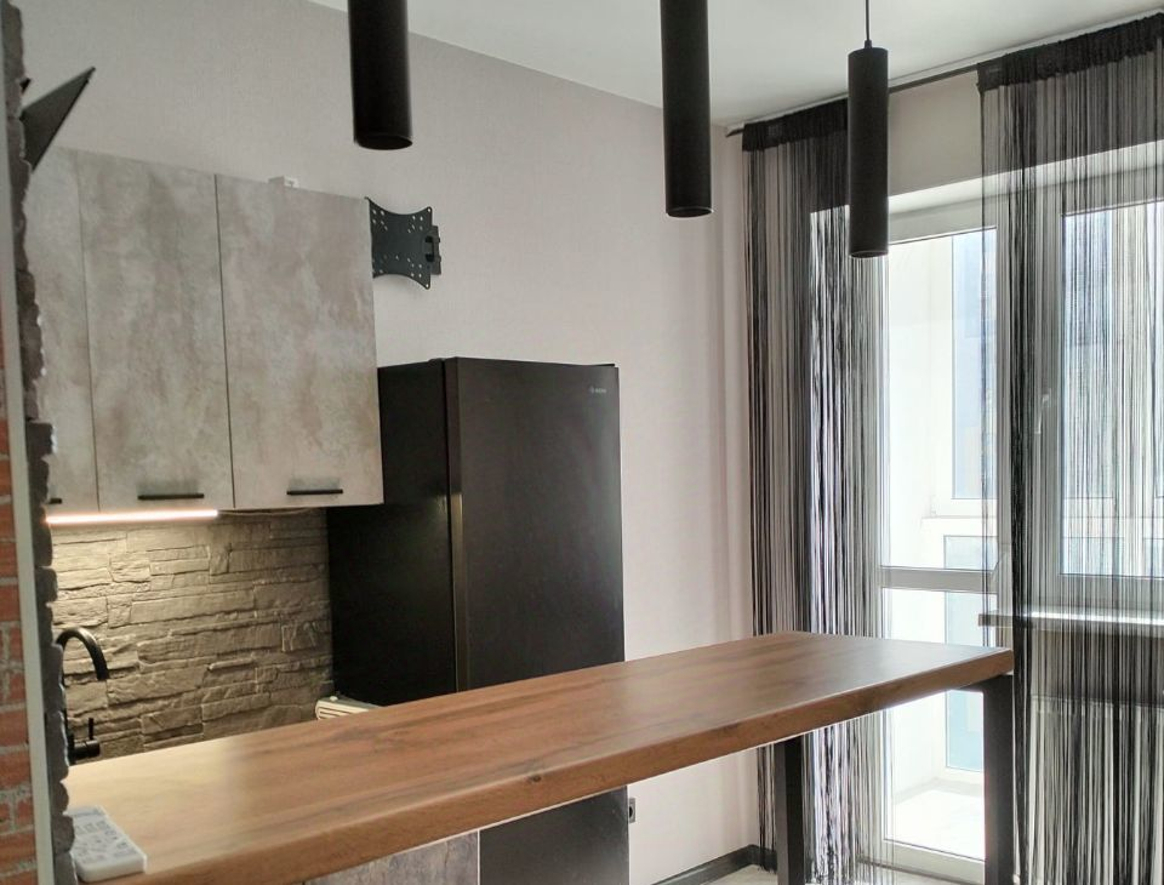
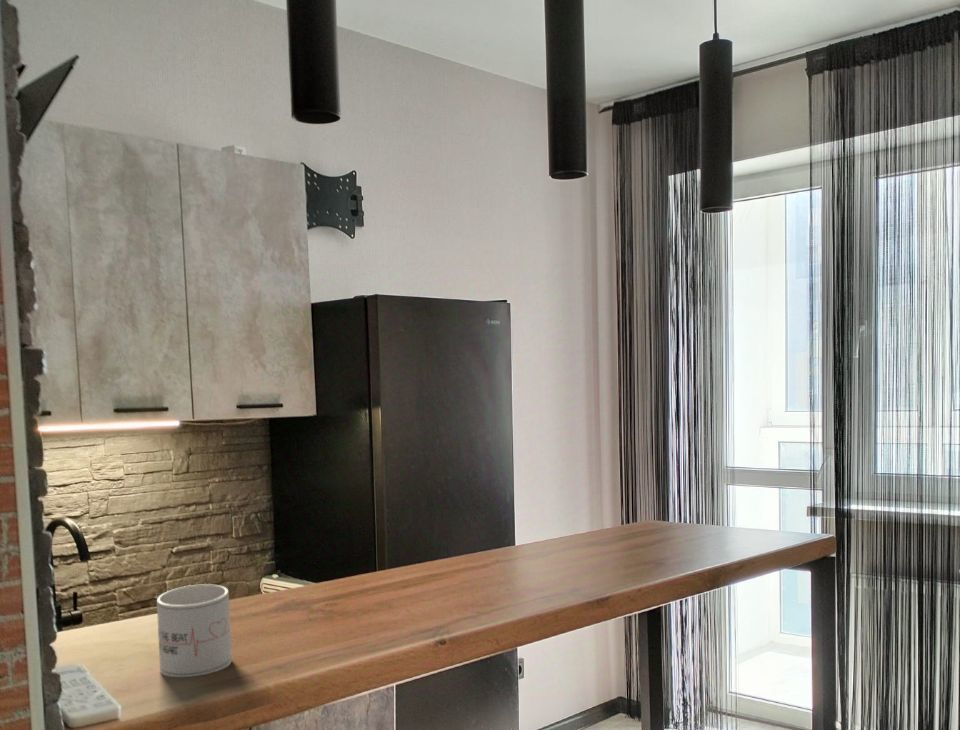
+ mug (186, 626)
